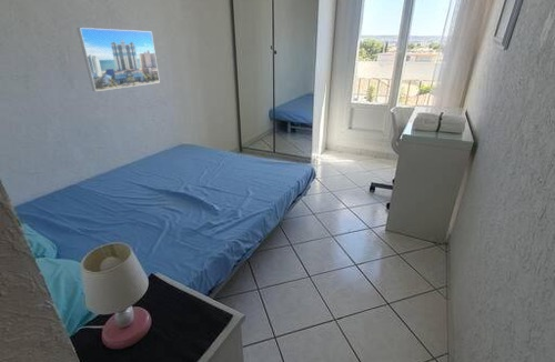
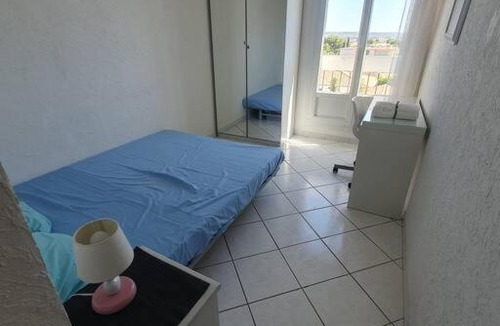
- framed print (124, 59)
